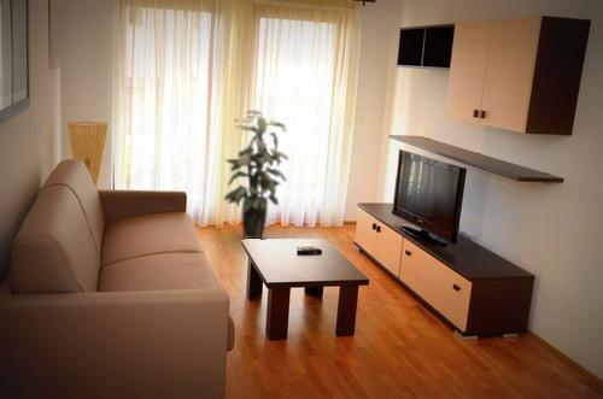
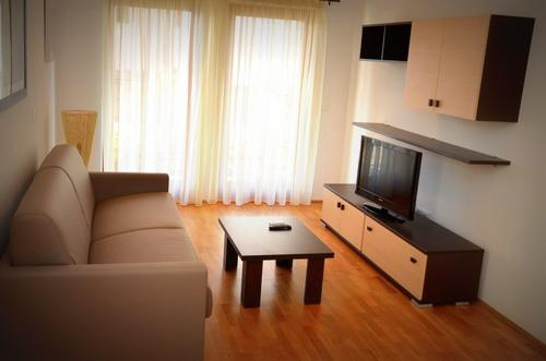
- indoor plant (253, 175)
